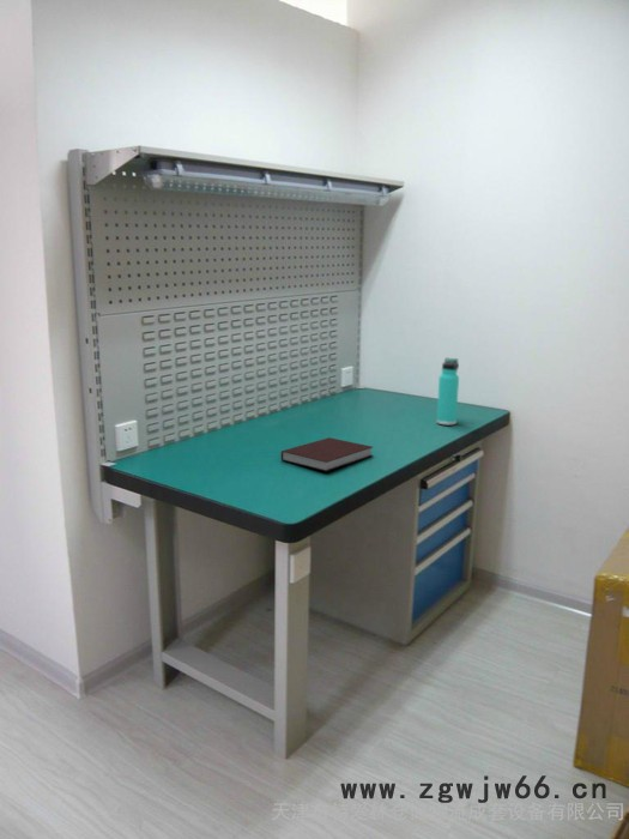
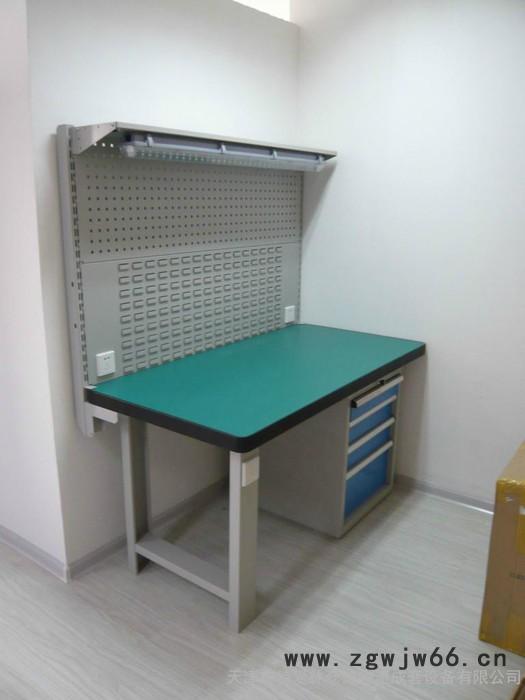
- thermos bottle (448, 391)
- notebook (327, 453)
